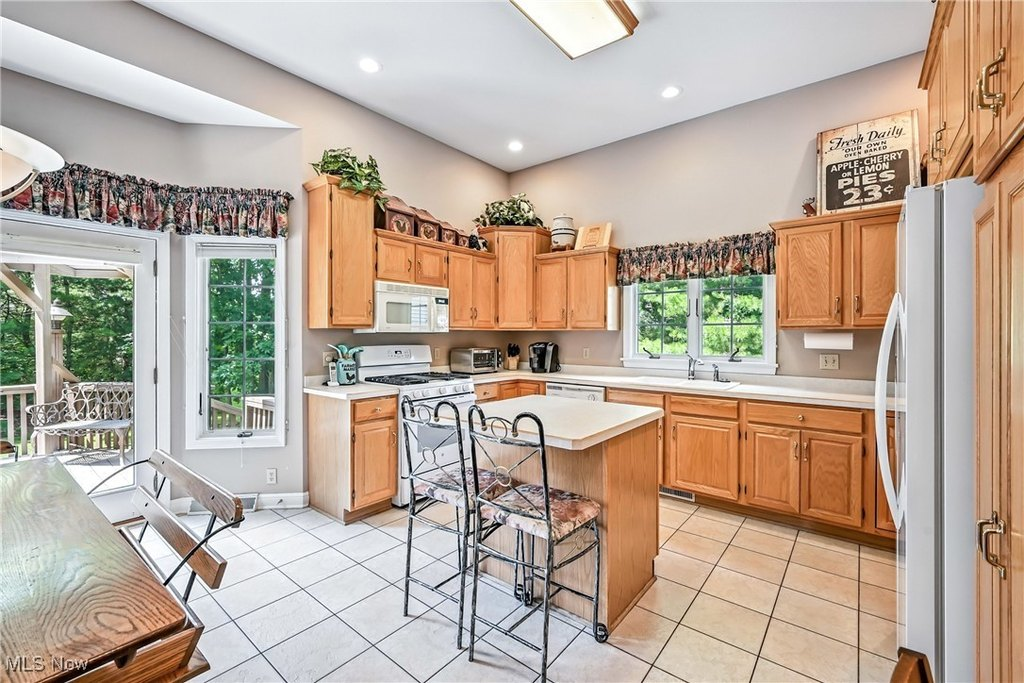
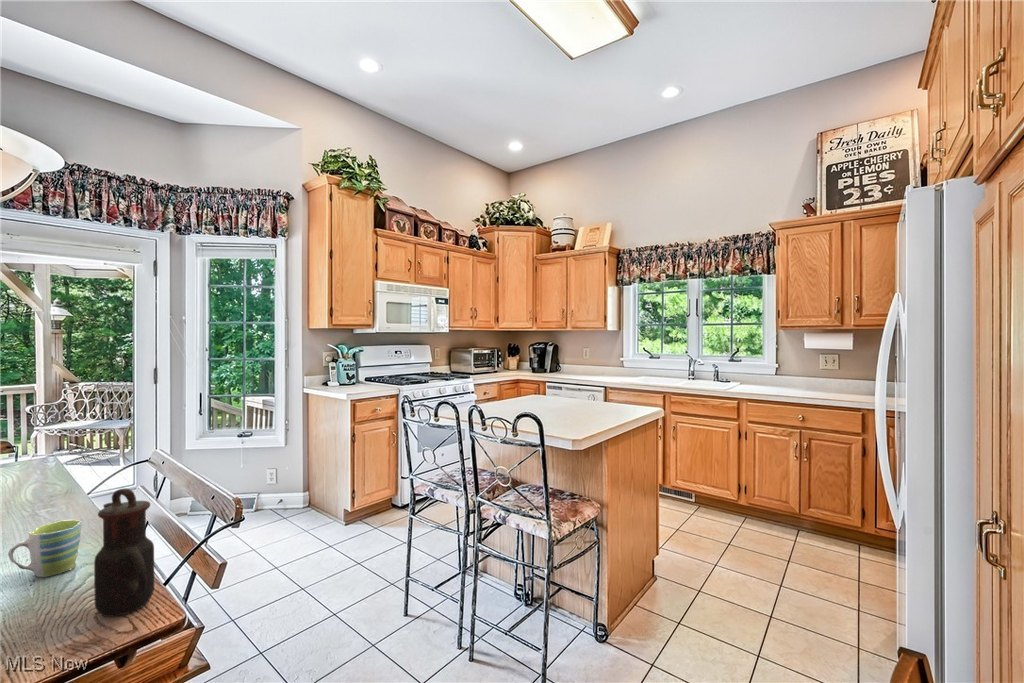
+ teapot (125, 547)
+ mug (46, 550)
